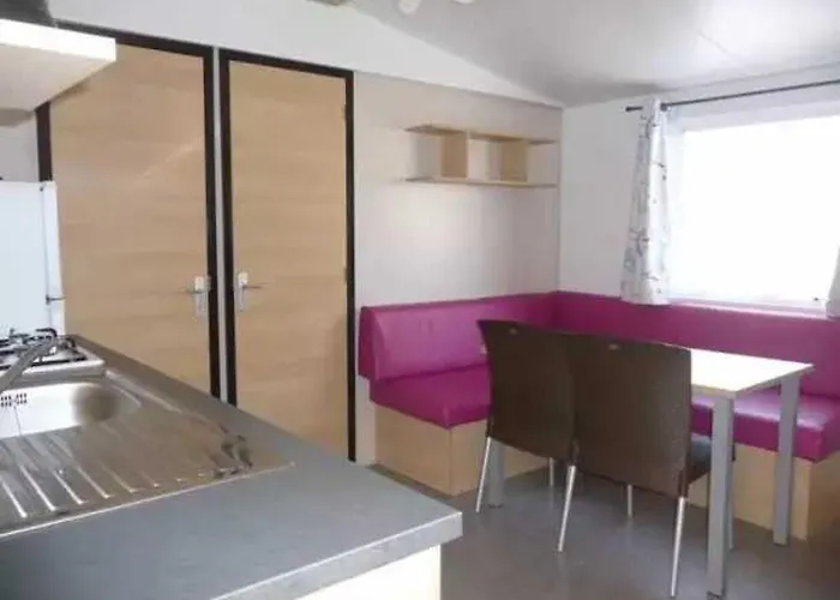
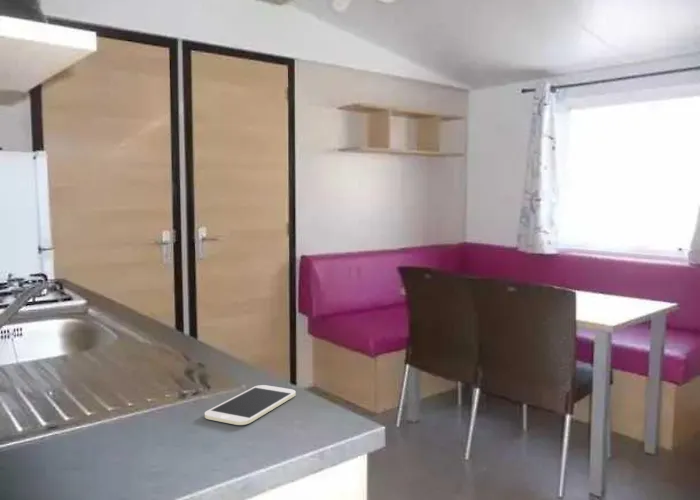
+ smartphone (252, 403)
